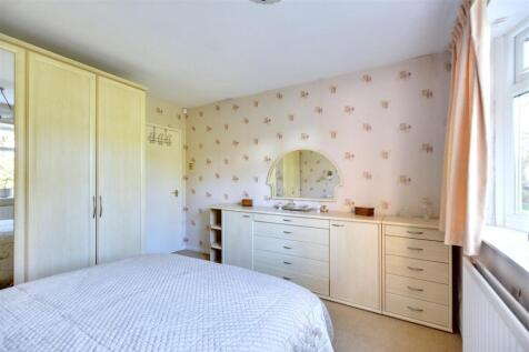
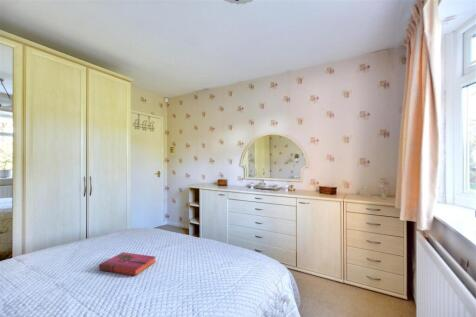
+ hardback book (128, 263)
